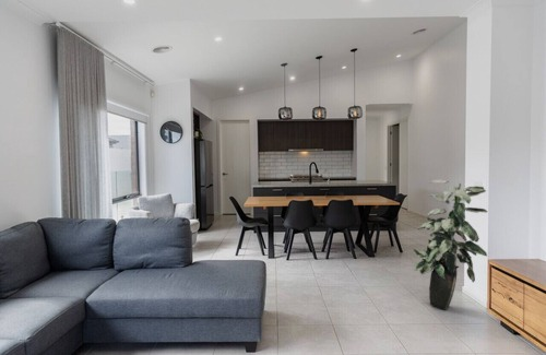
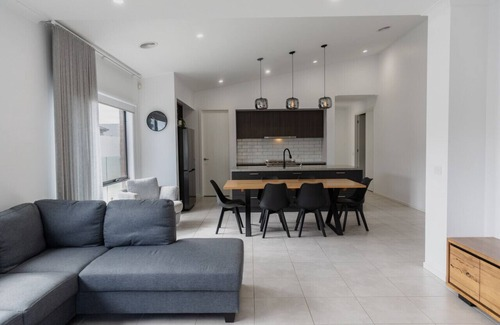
- indoor plant (447, 242)
